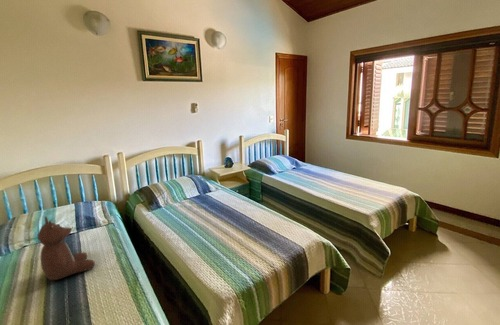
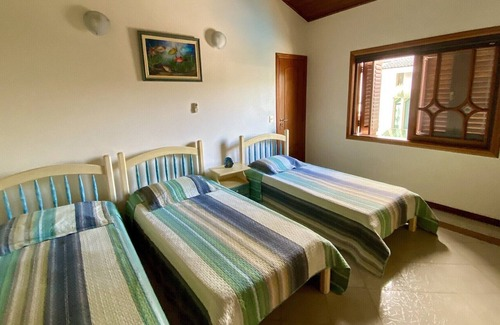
- teddy bear (64, 244)
